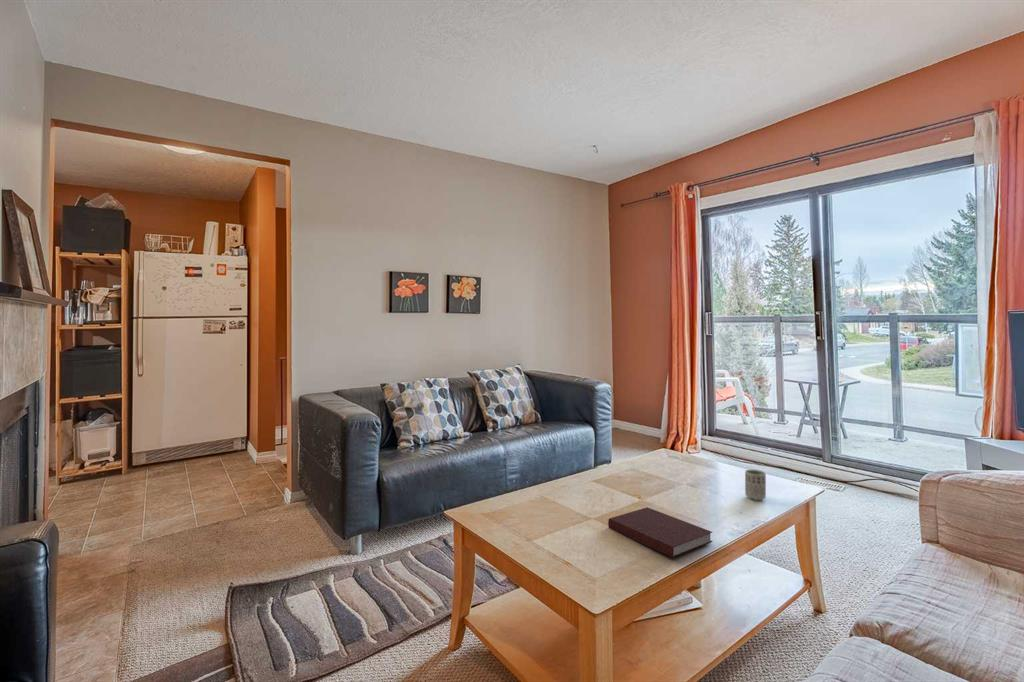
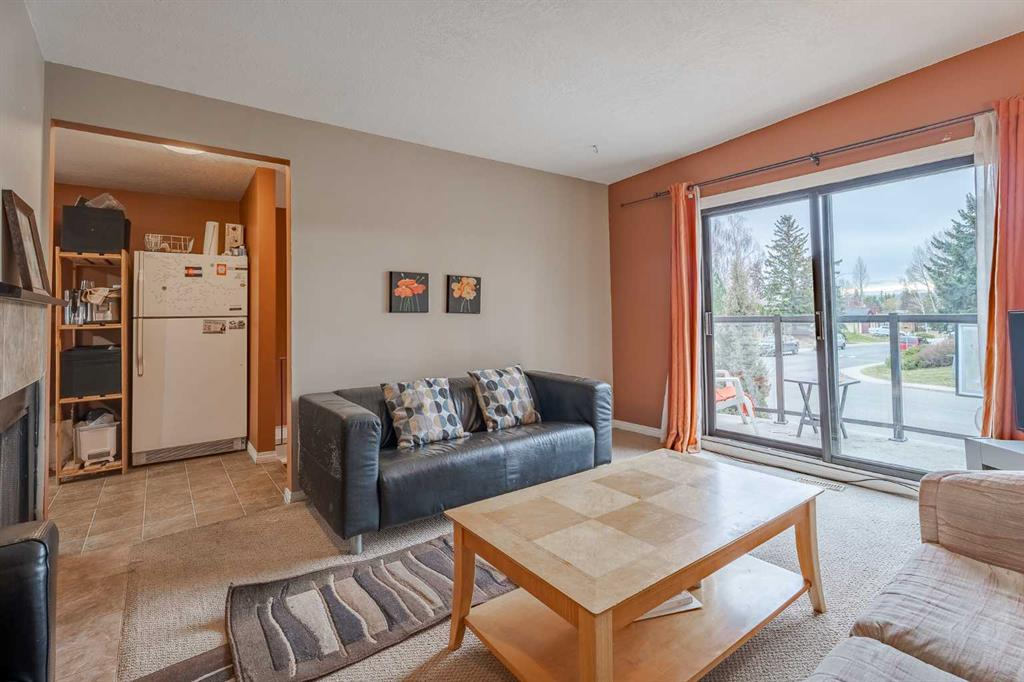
- cup (755, 484)
- notebook (658, 529)
